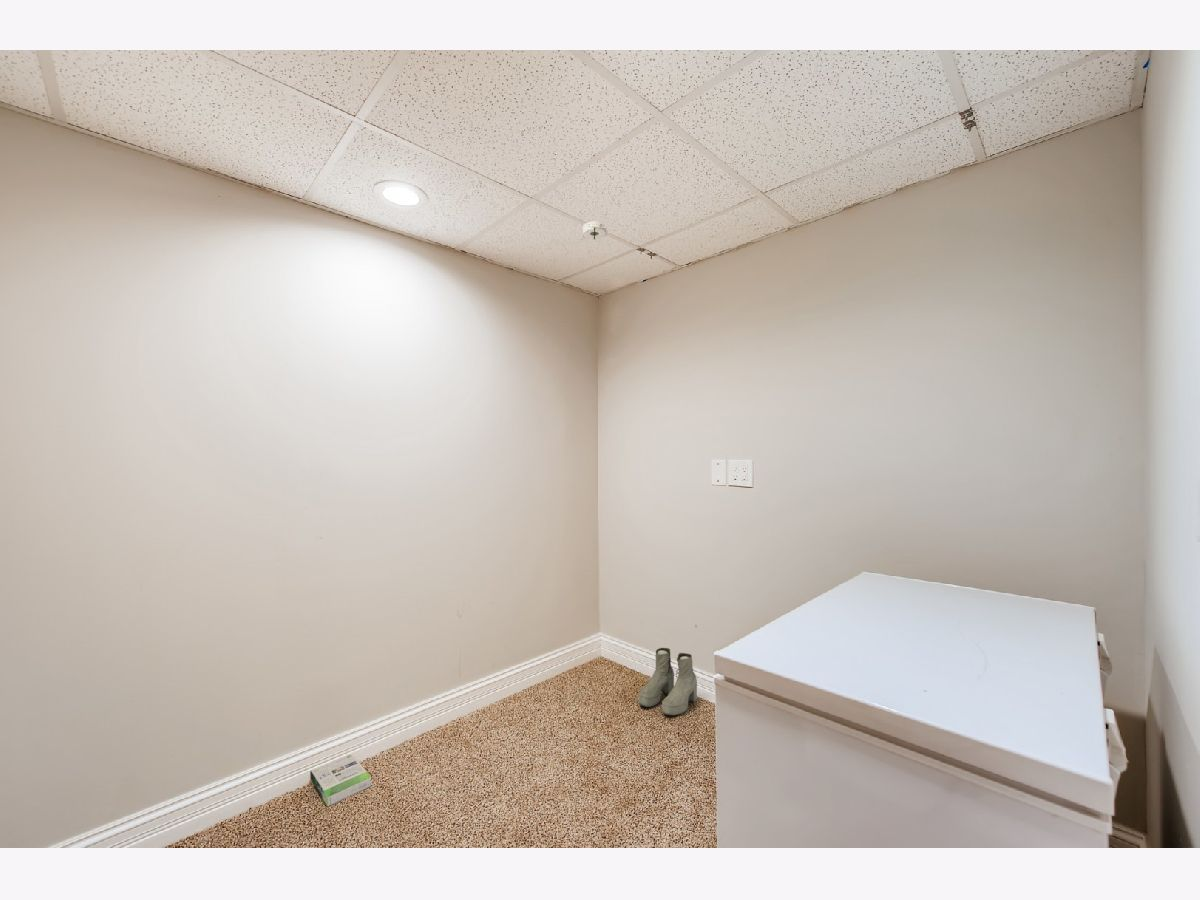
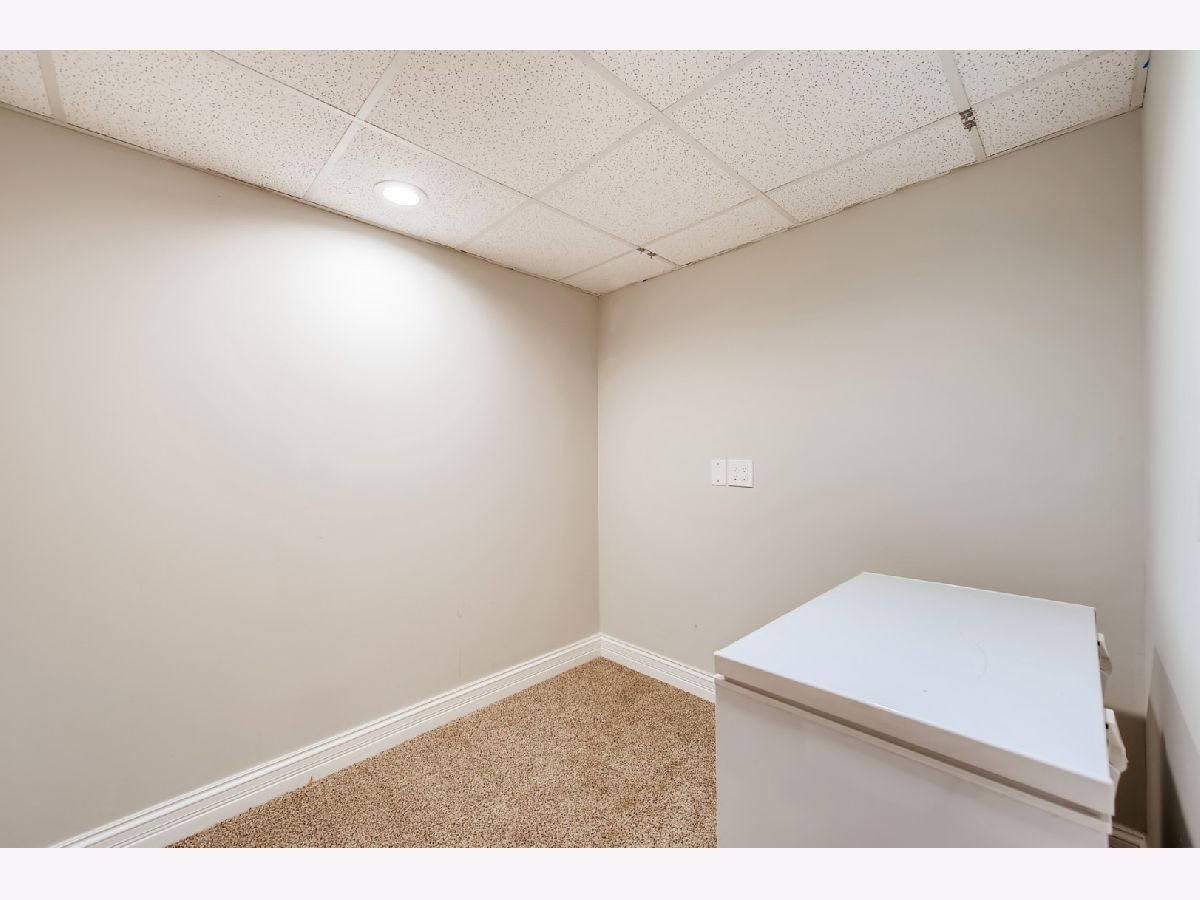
- smoke detector (593, 230)
- box (340, 778)
- boots (668, 678)
